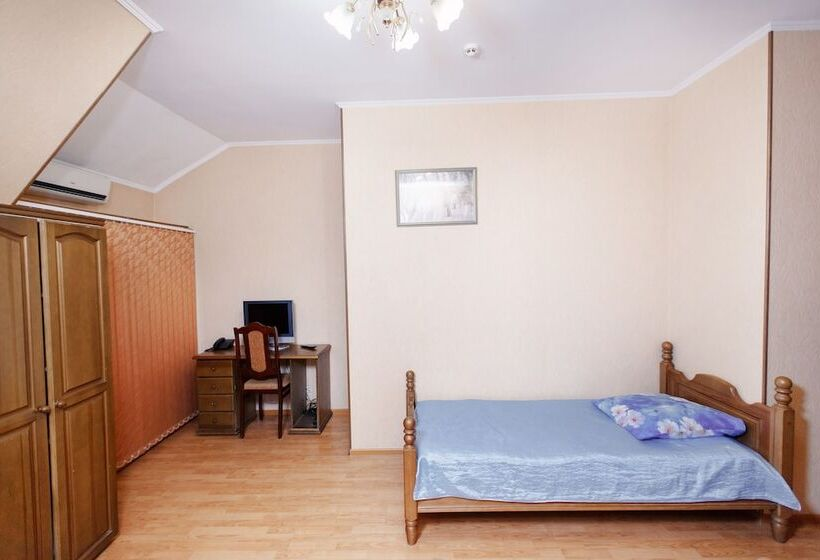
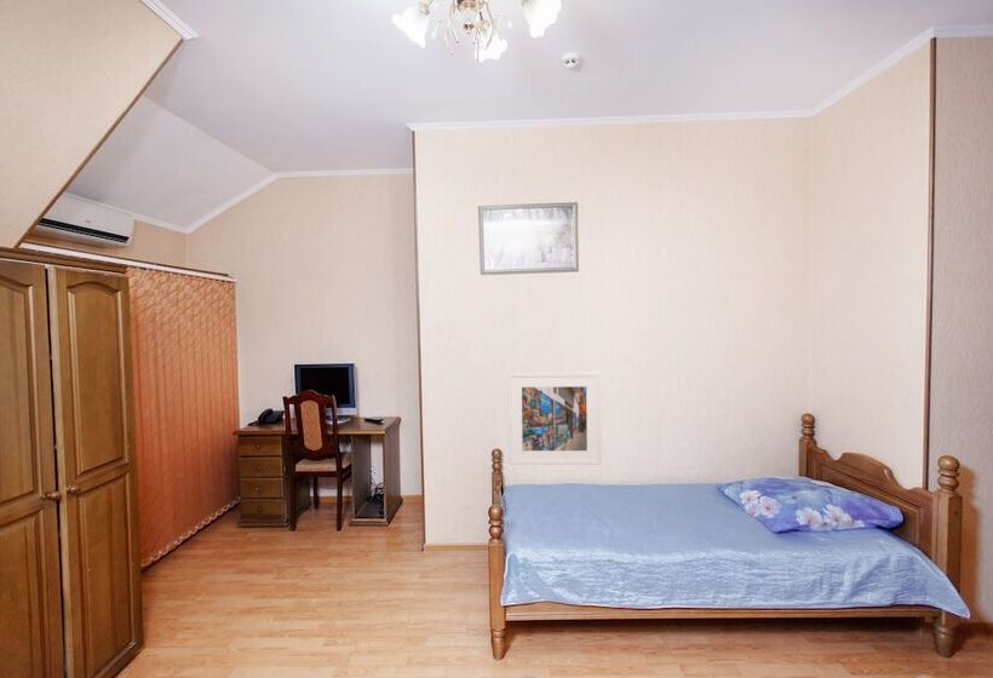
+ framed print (553, 418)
